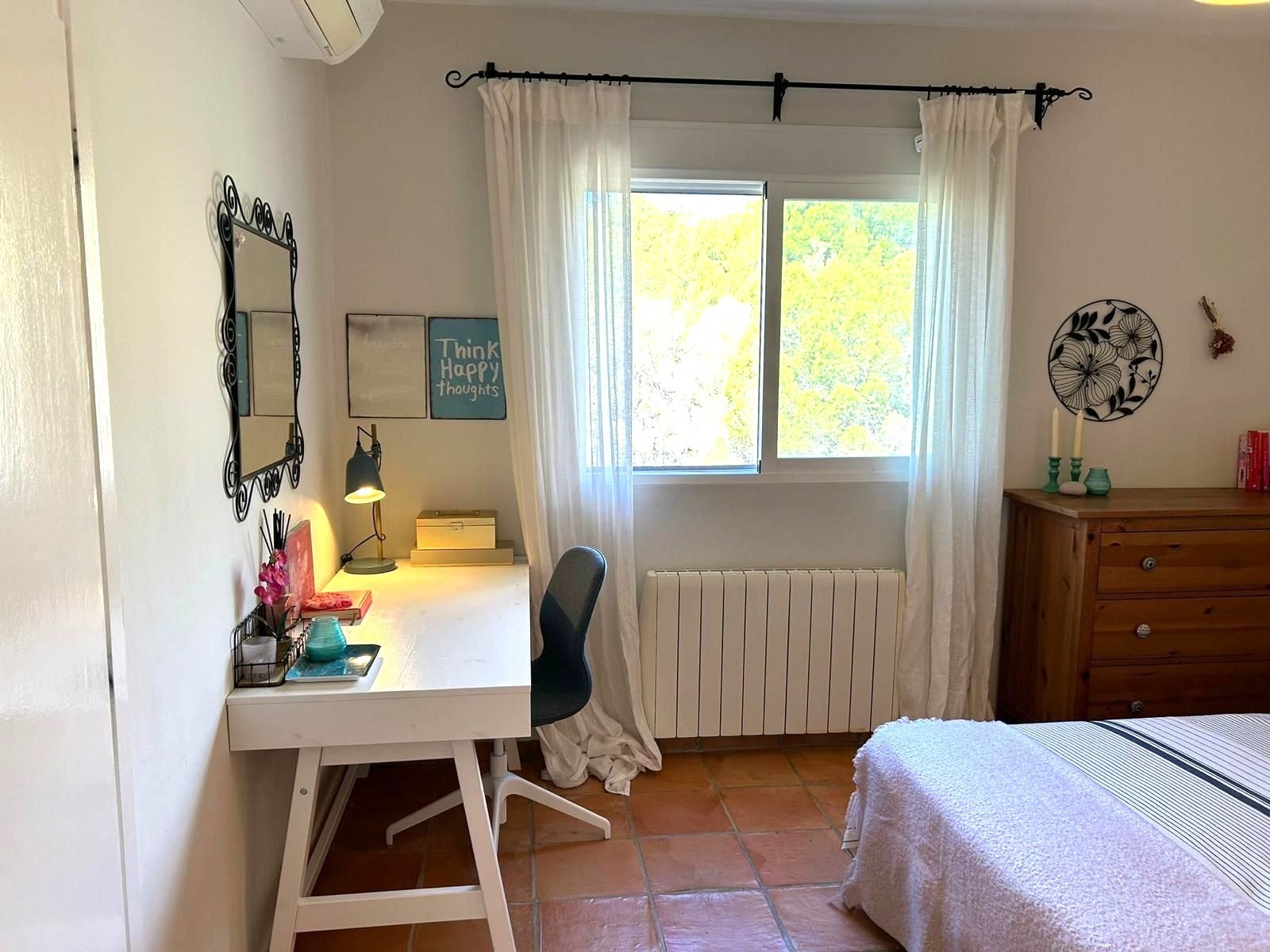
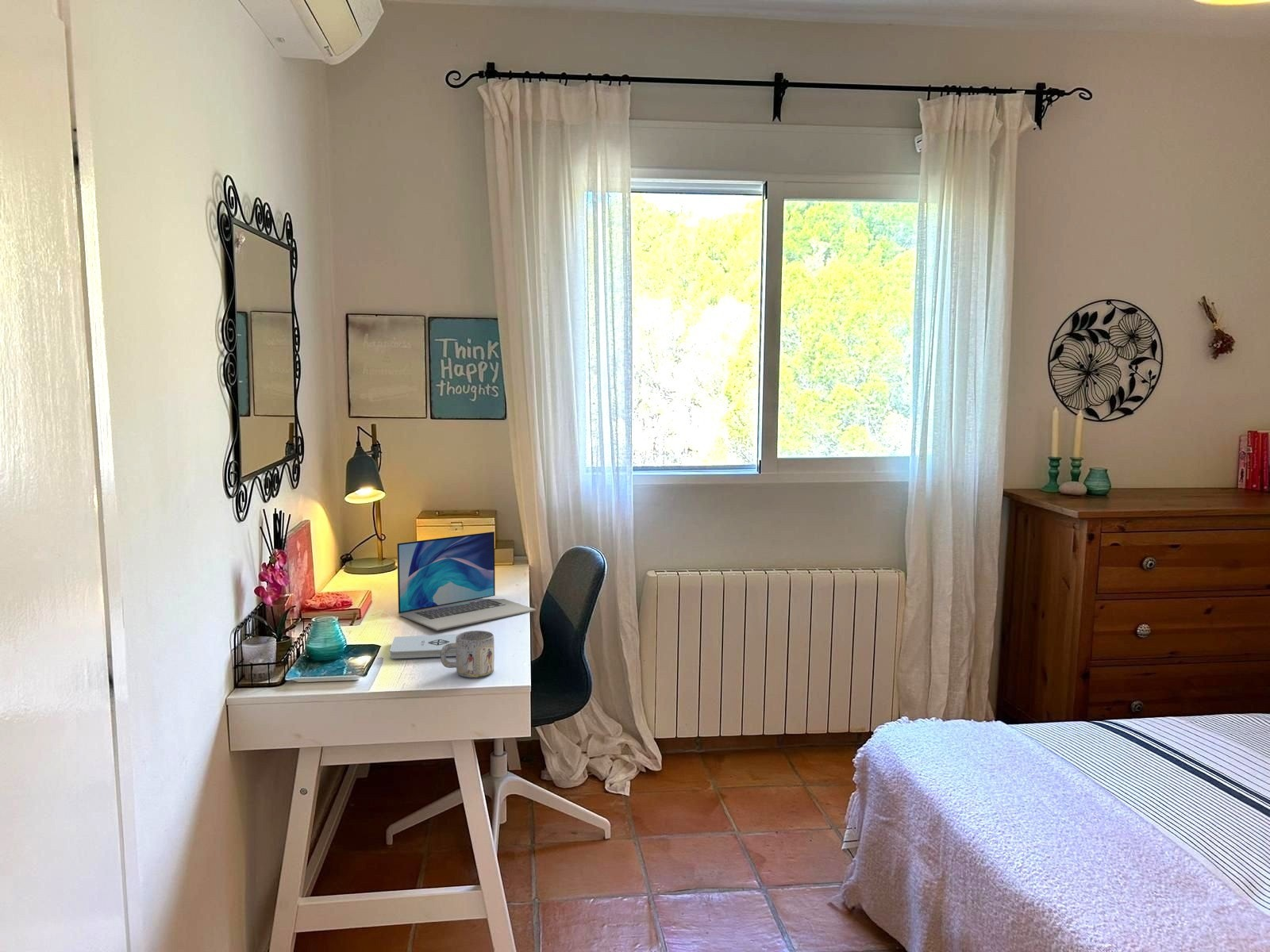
+ mug (468, 654)
+ notepad (436, 645)
+ laptop (467, 577)
